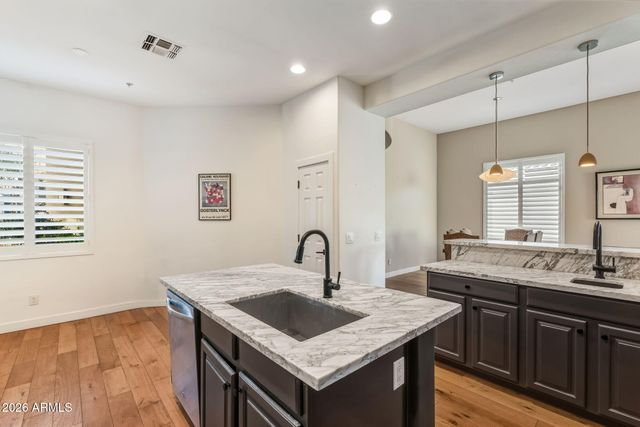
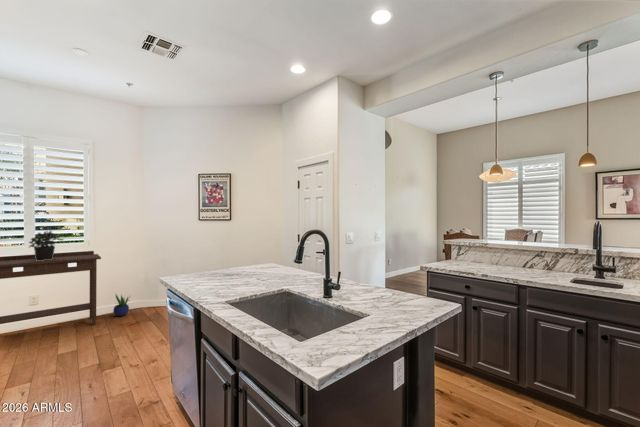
+ console table (47, 309)
+ potted plant (46, 244)
+ potted plant (122, 303)
